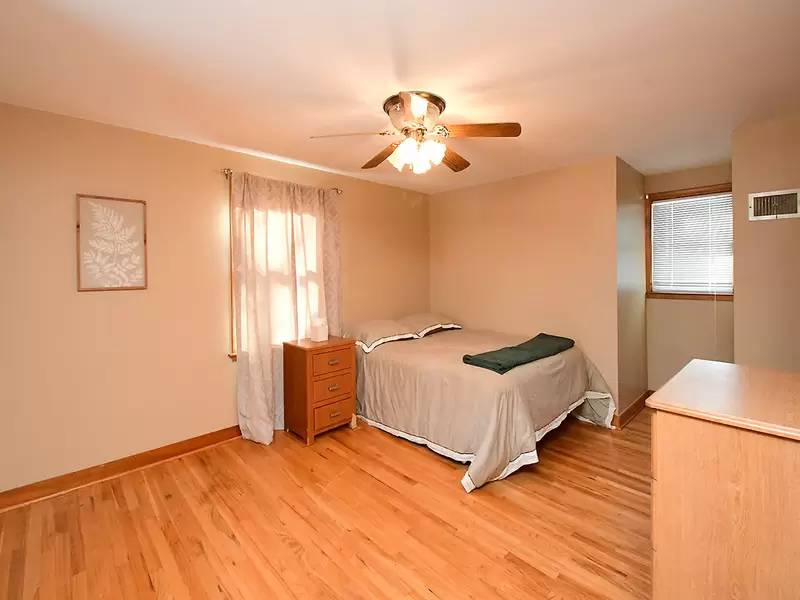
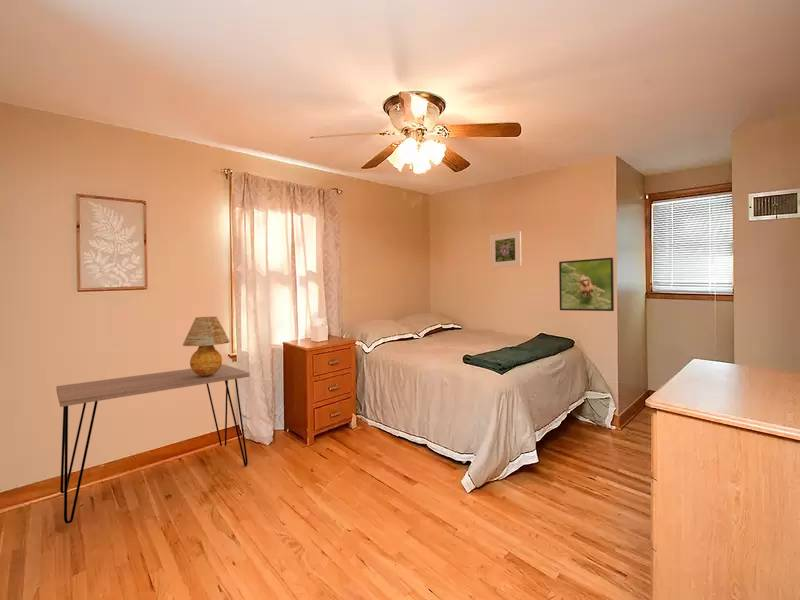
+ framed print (505, 250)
+ desk (156, 391)
+ table lamp (207, 346)
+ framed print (585, 285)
